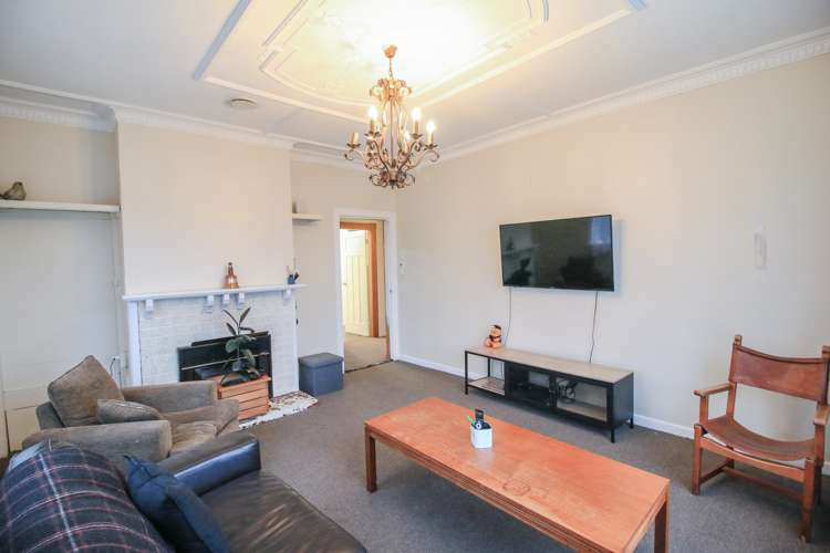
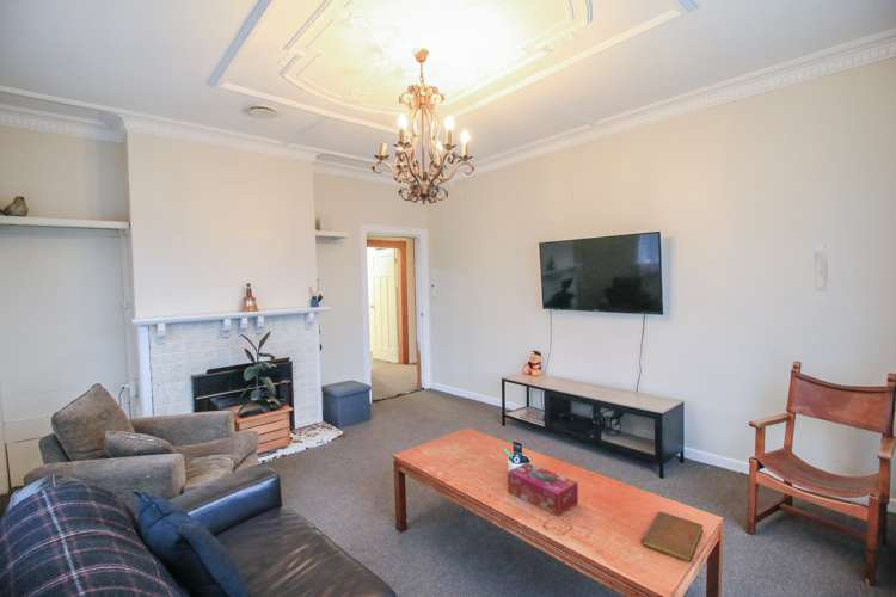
+ tissue box (541, 487)
+ notebook (673, 534)
